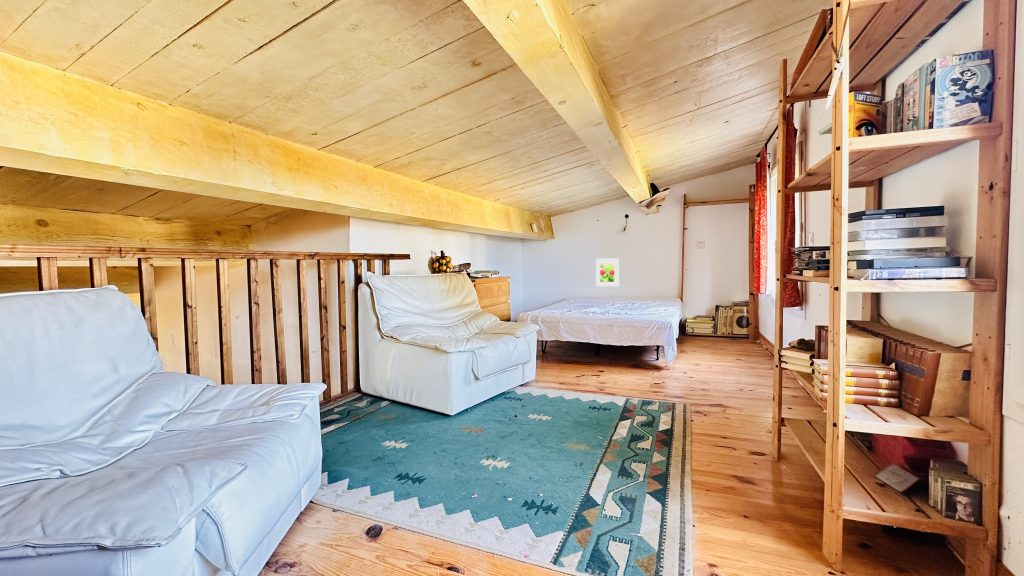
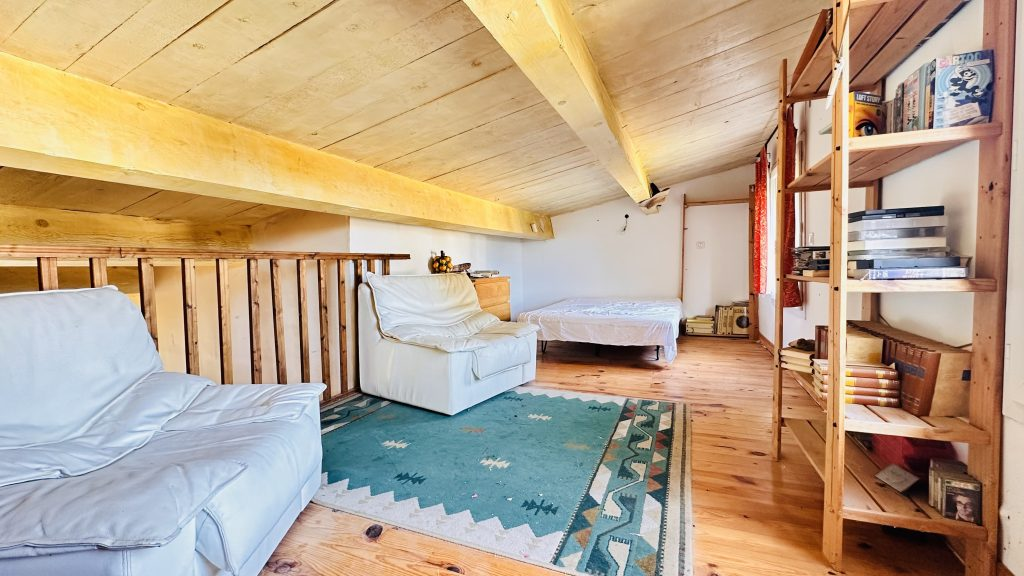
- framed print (607, 272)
